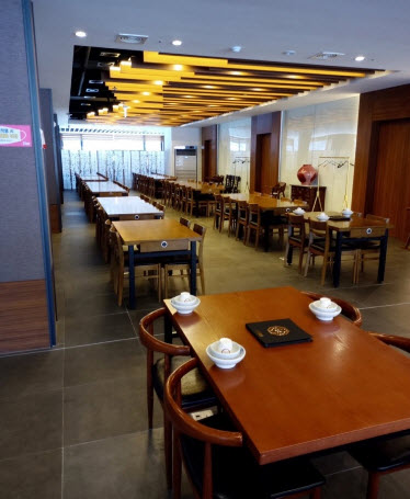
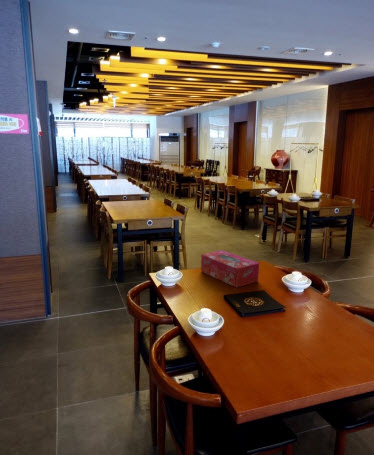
+ tissue box (228, 267)
